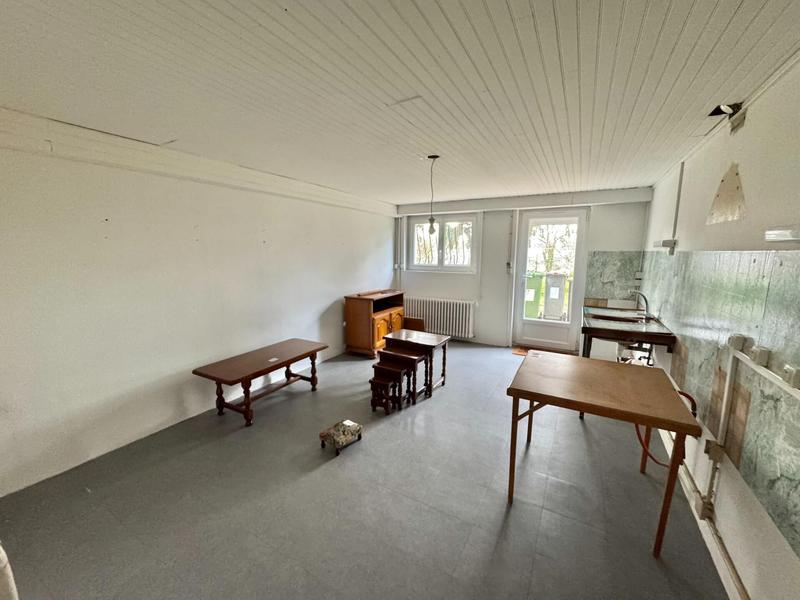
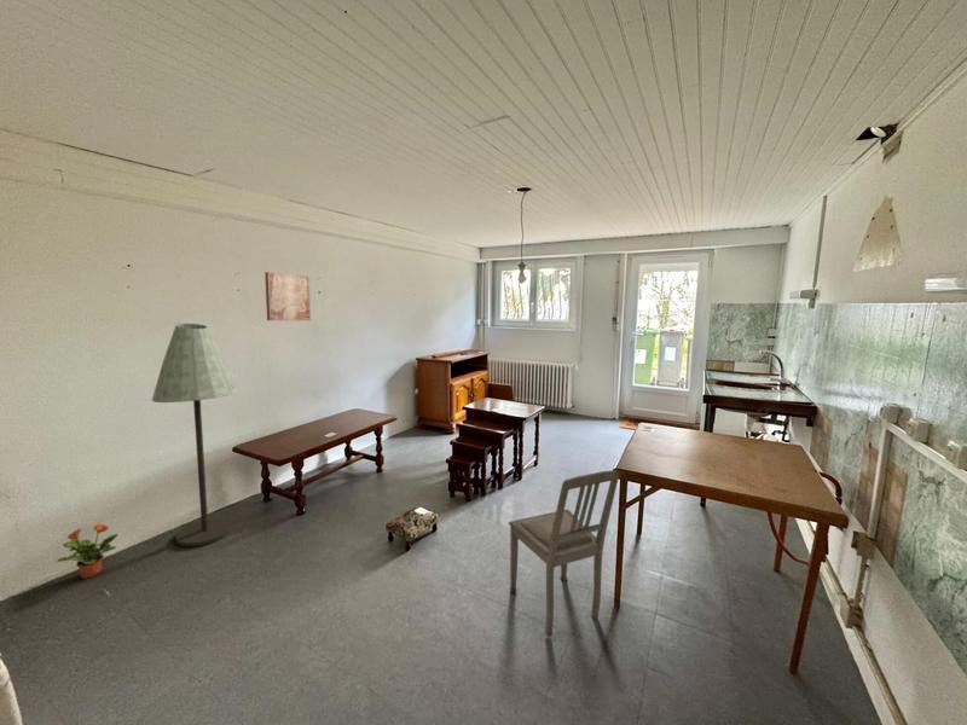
+ dining chair (558, 533)
+ wall art (289, 297)
+ floor lamp (198, 431)
+ potted plant (88, 550)
